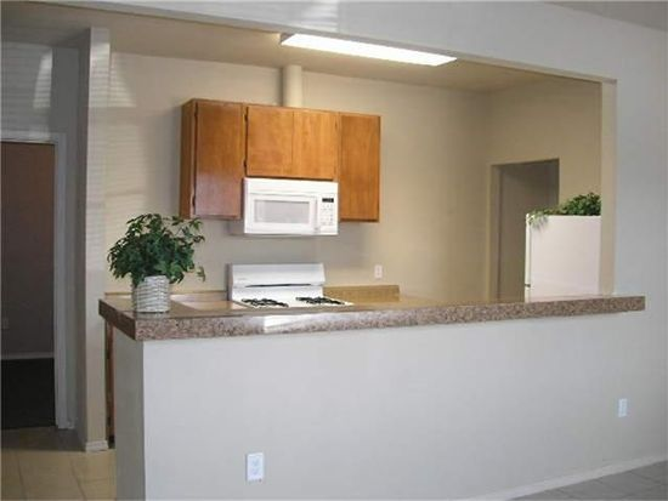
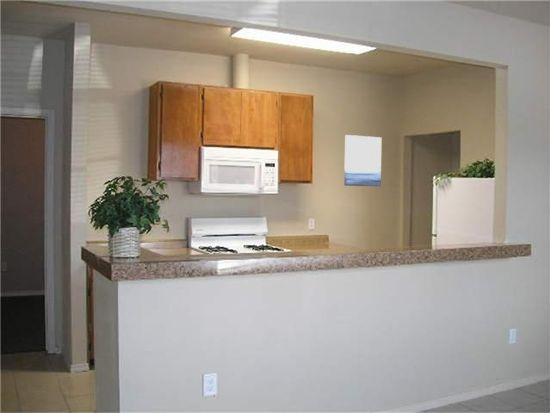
+ wall art (363, 161)
